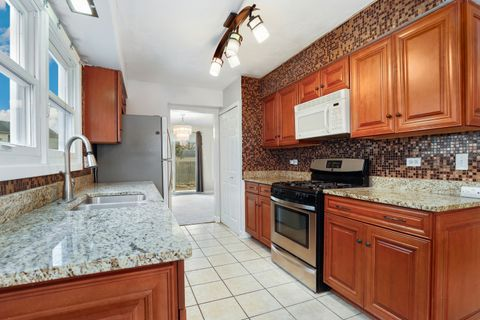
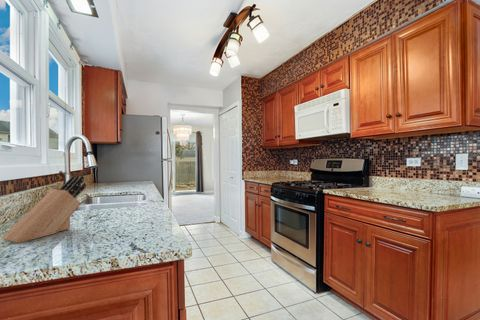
+ knife block (50, 204)
